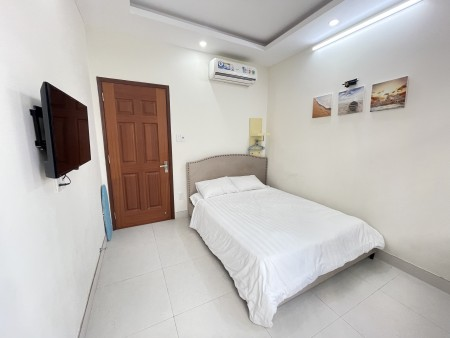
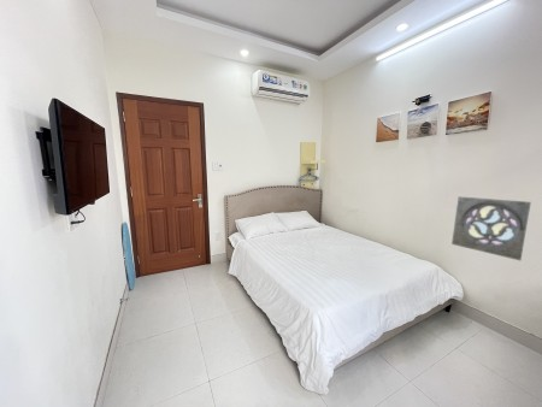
+ wall ornament (487, 225)
